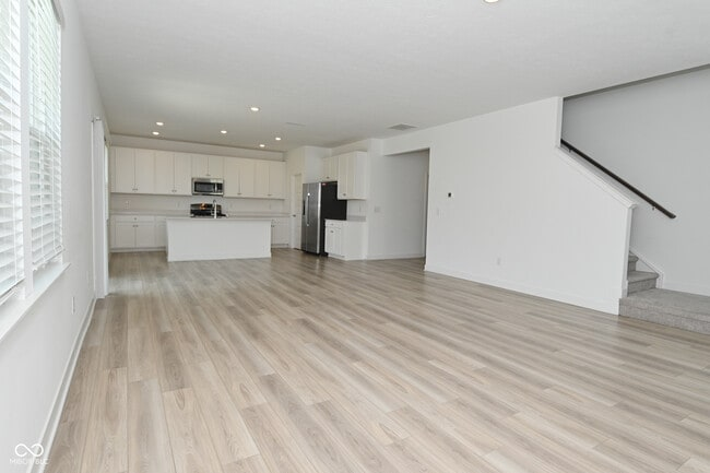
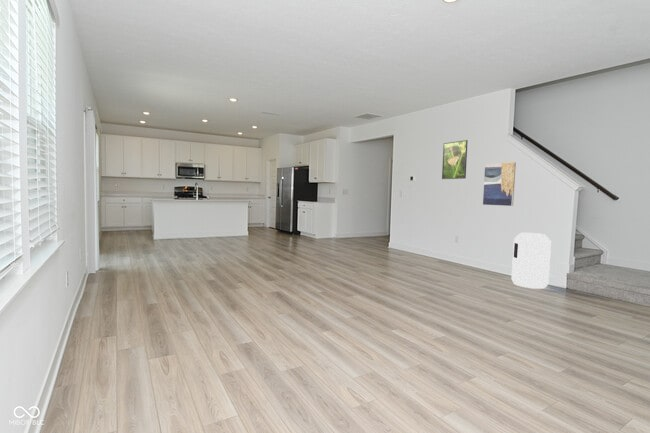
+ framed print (454, 160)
+ air purifier (530, 259)
+ wall art (498, 184)
